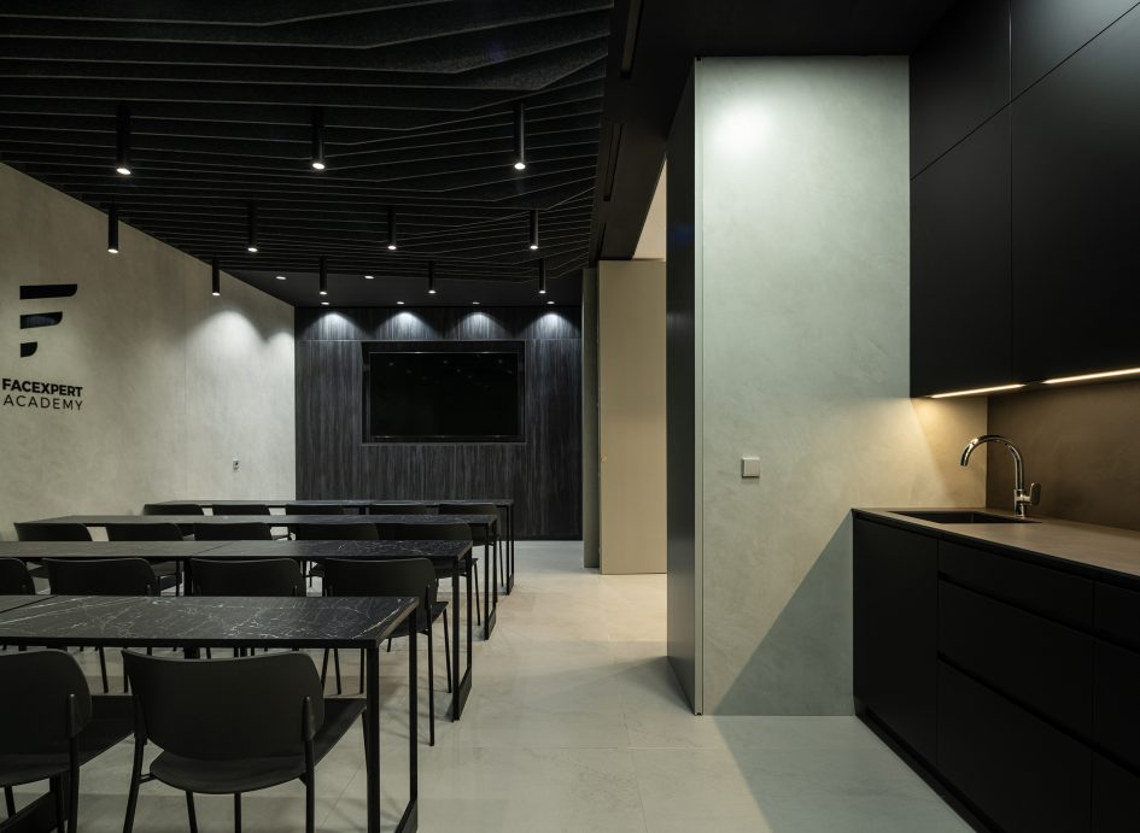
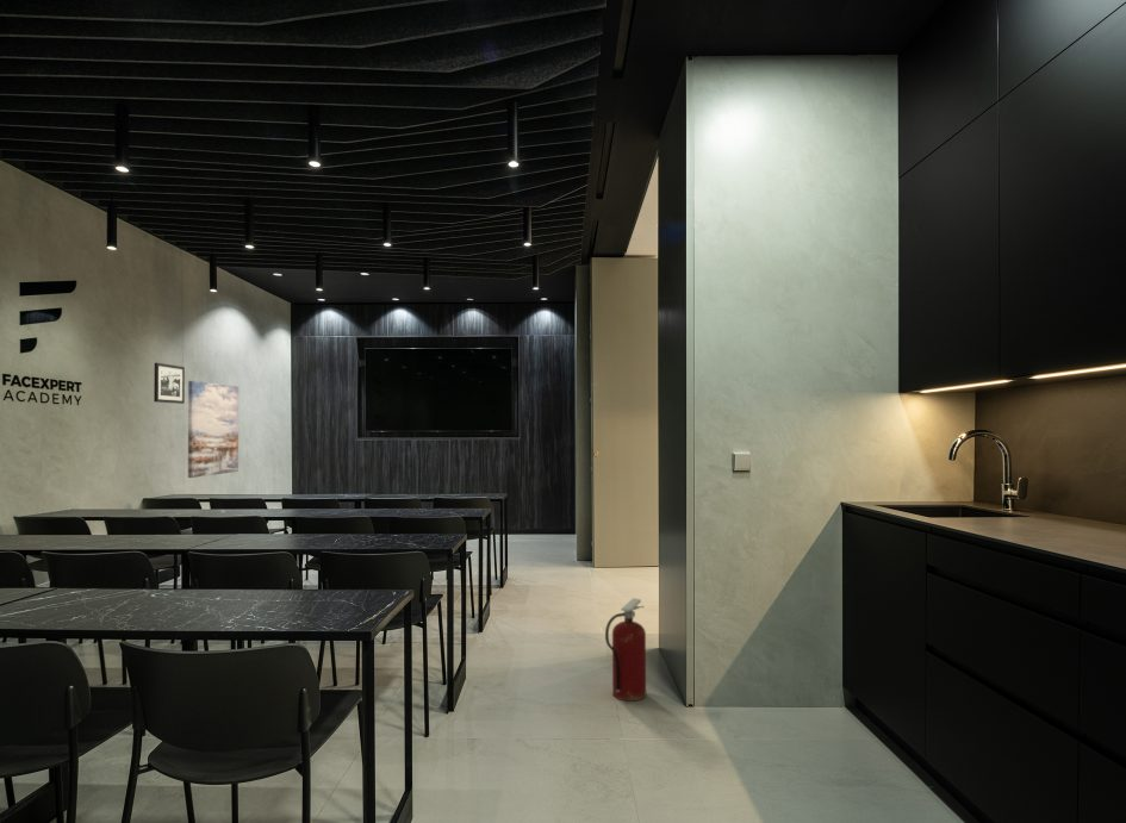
+ picture frame (169, 384)
+ wall art (214, 429)
+ fire extinguisher (624, 649)
